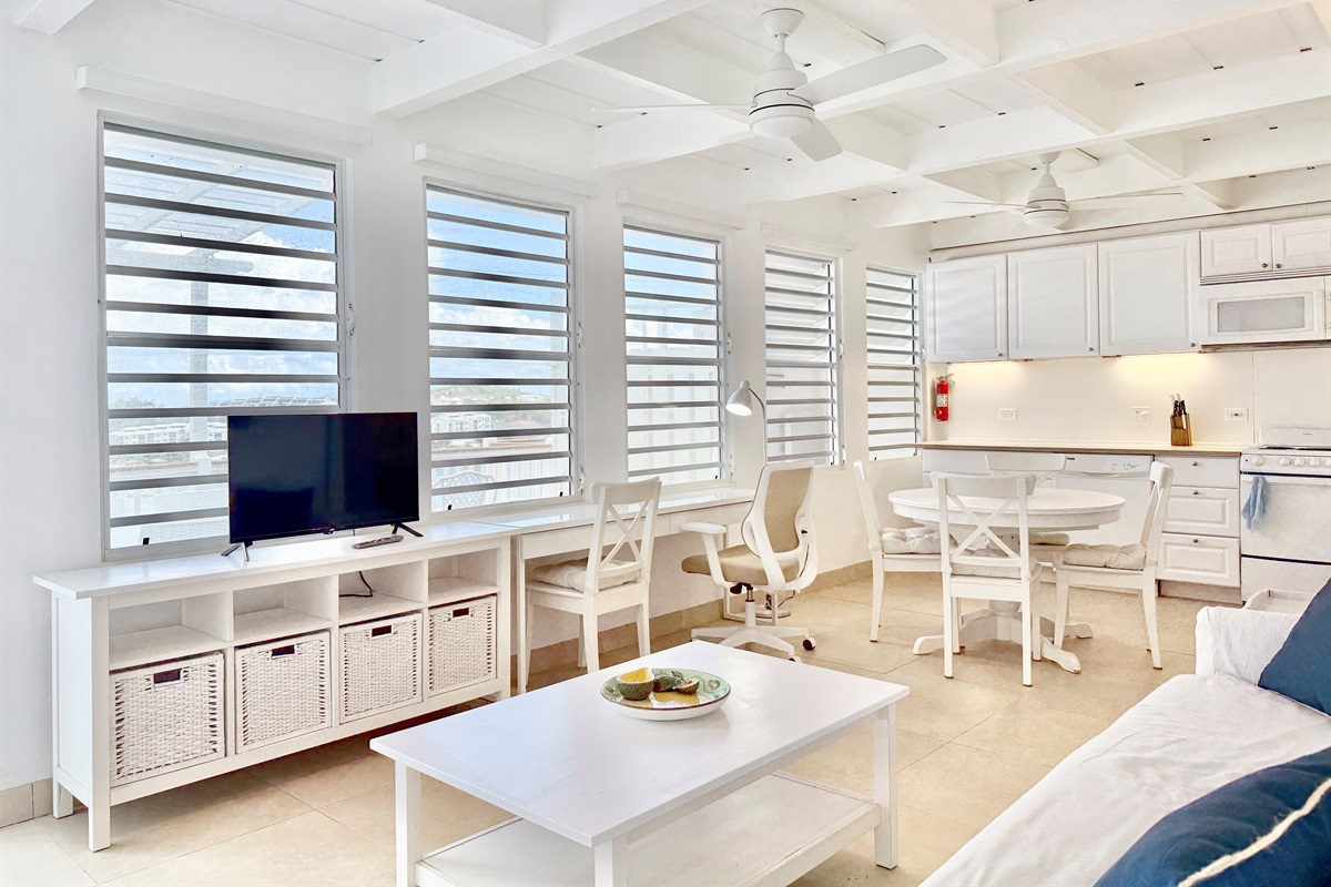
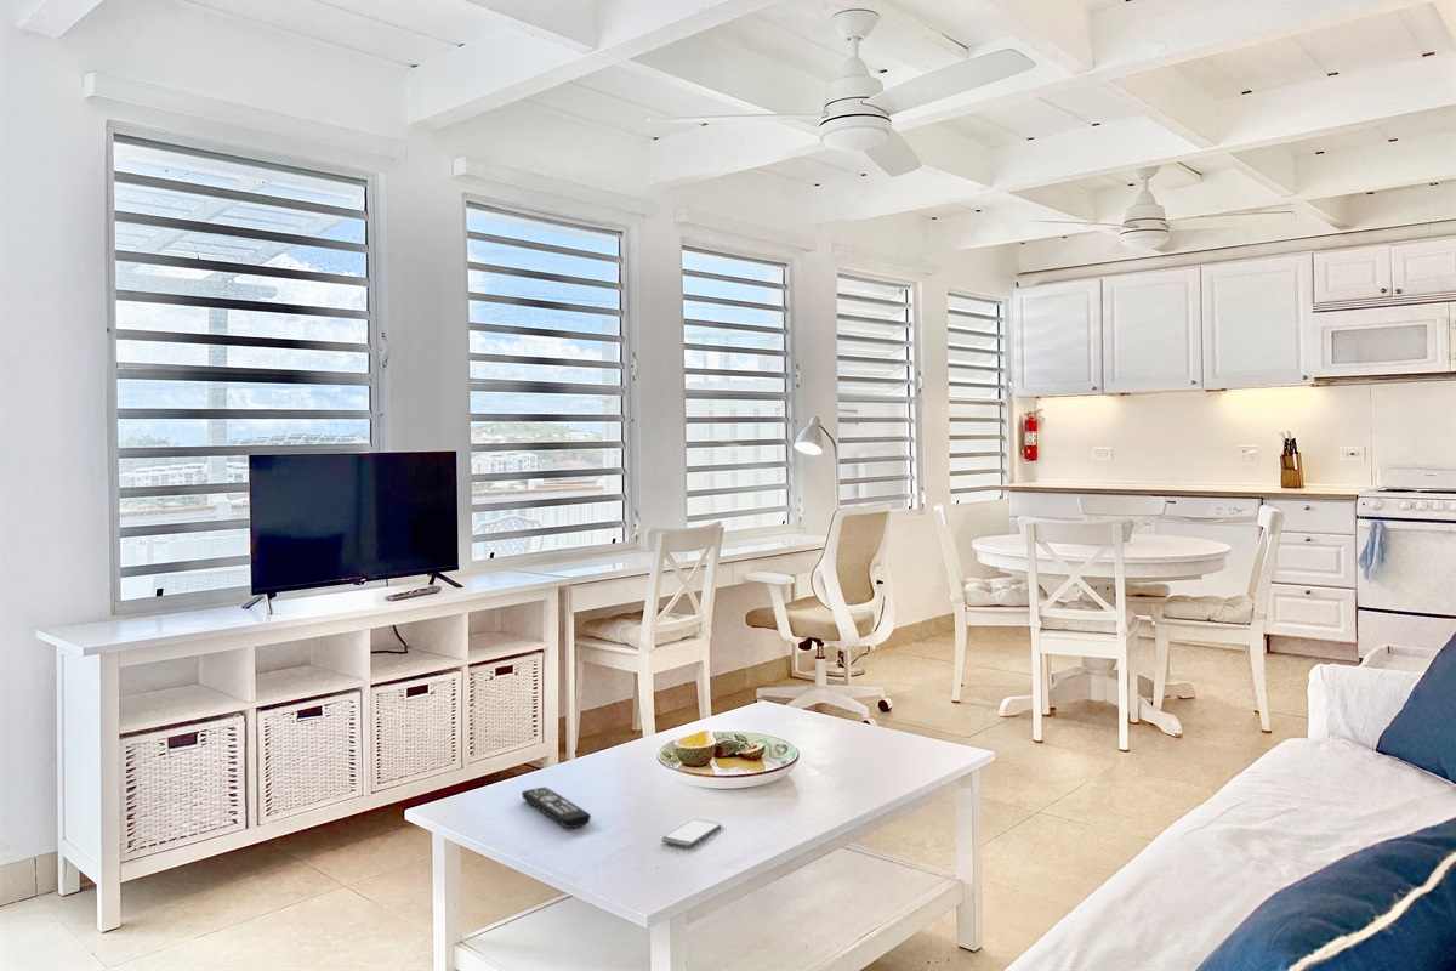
+ smartphone (692, 833)
+ remote control (554, 806)
